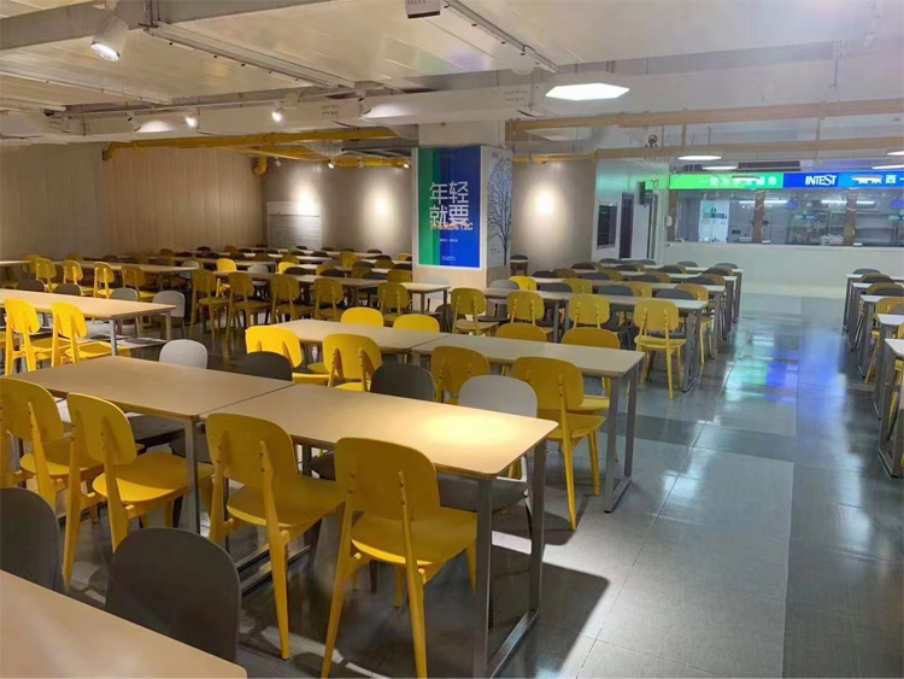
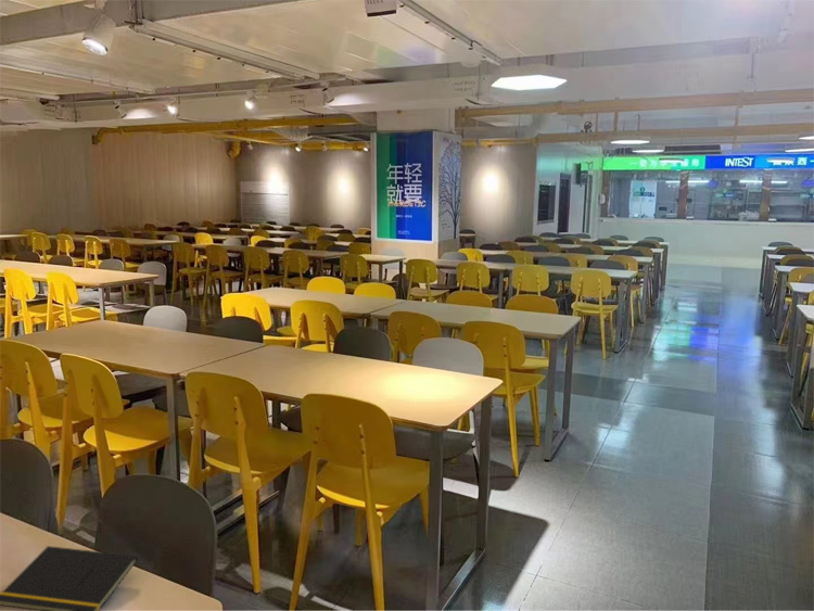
+ notepad (68, 578)
